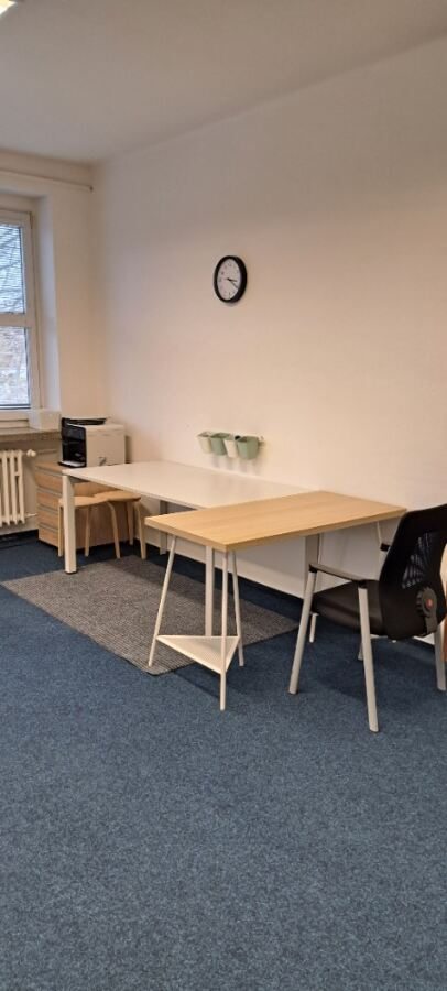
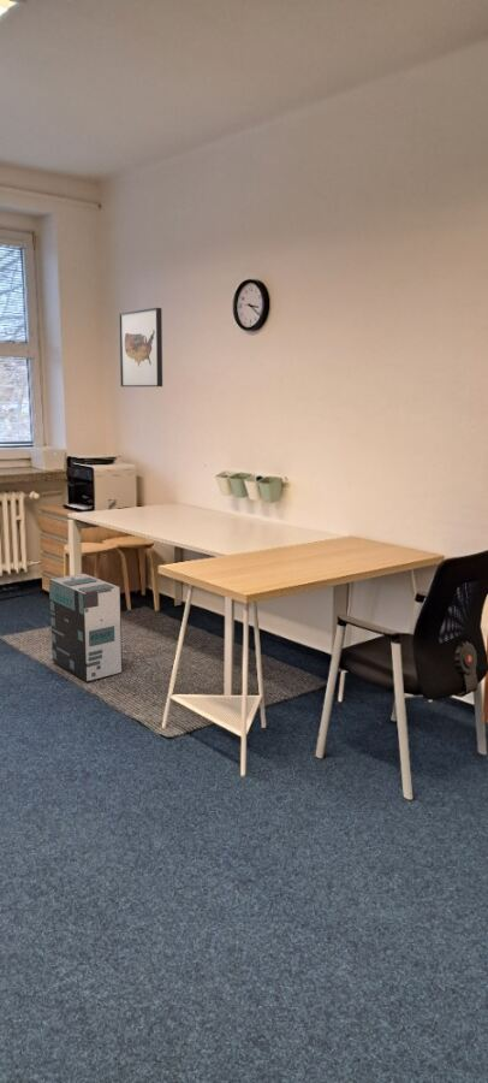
+ cardboard box (85, 625)
+ wall art (139, 349)
